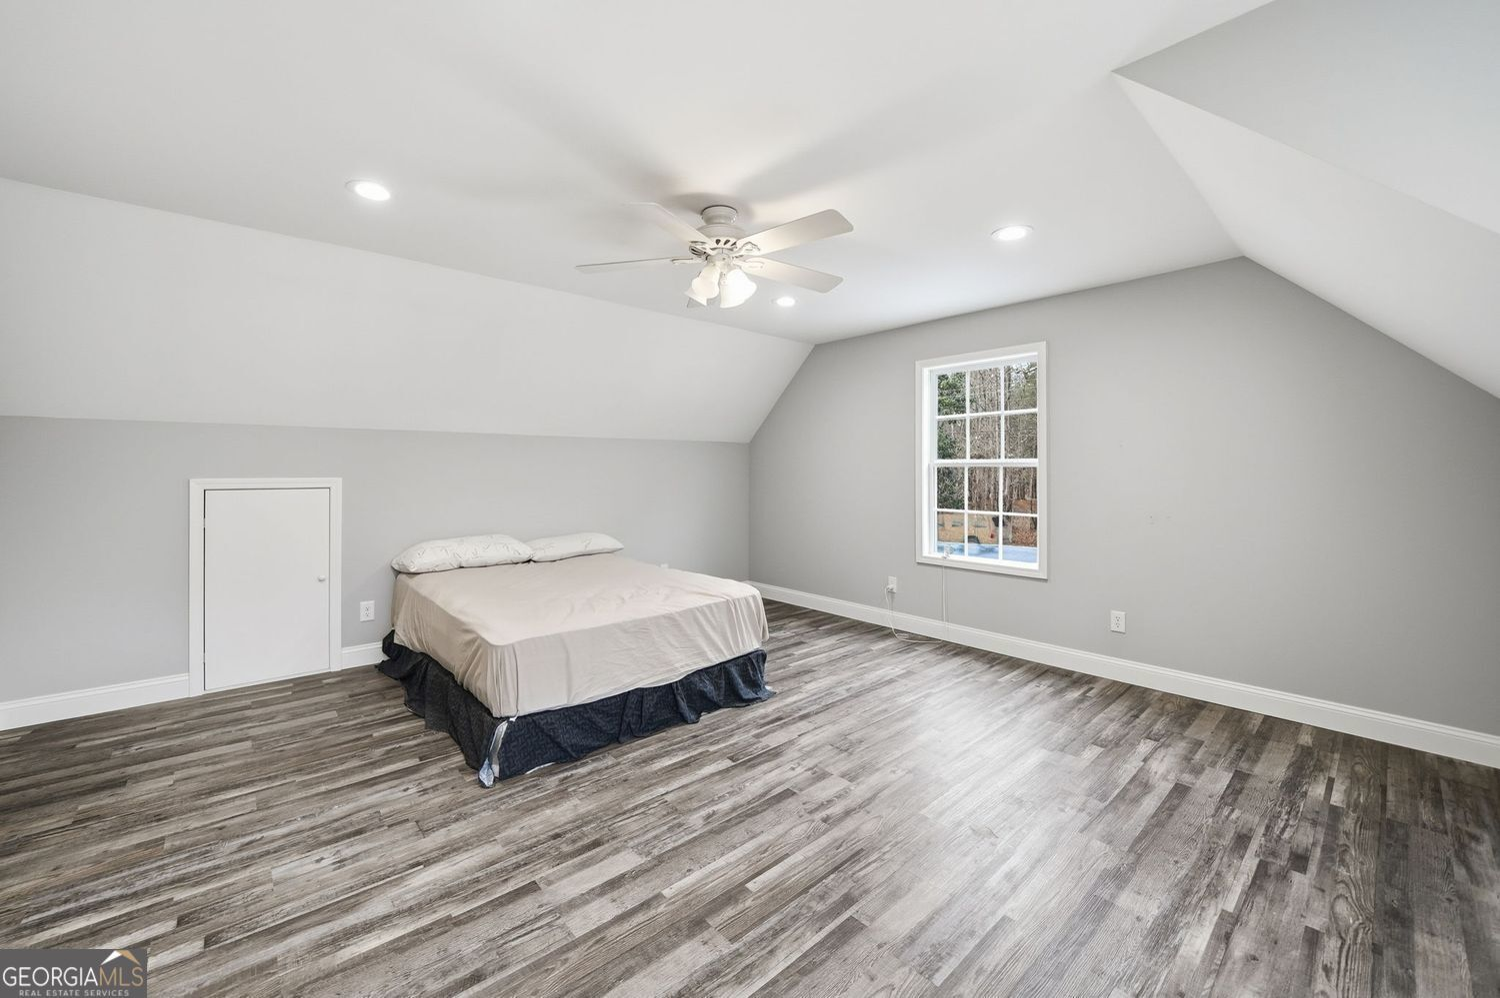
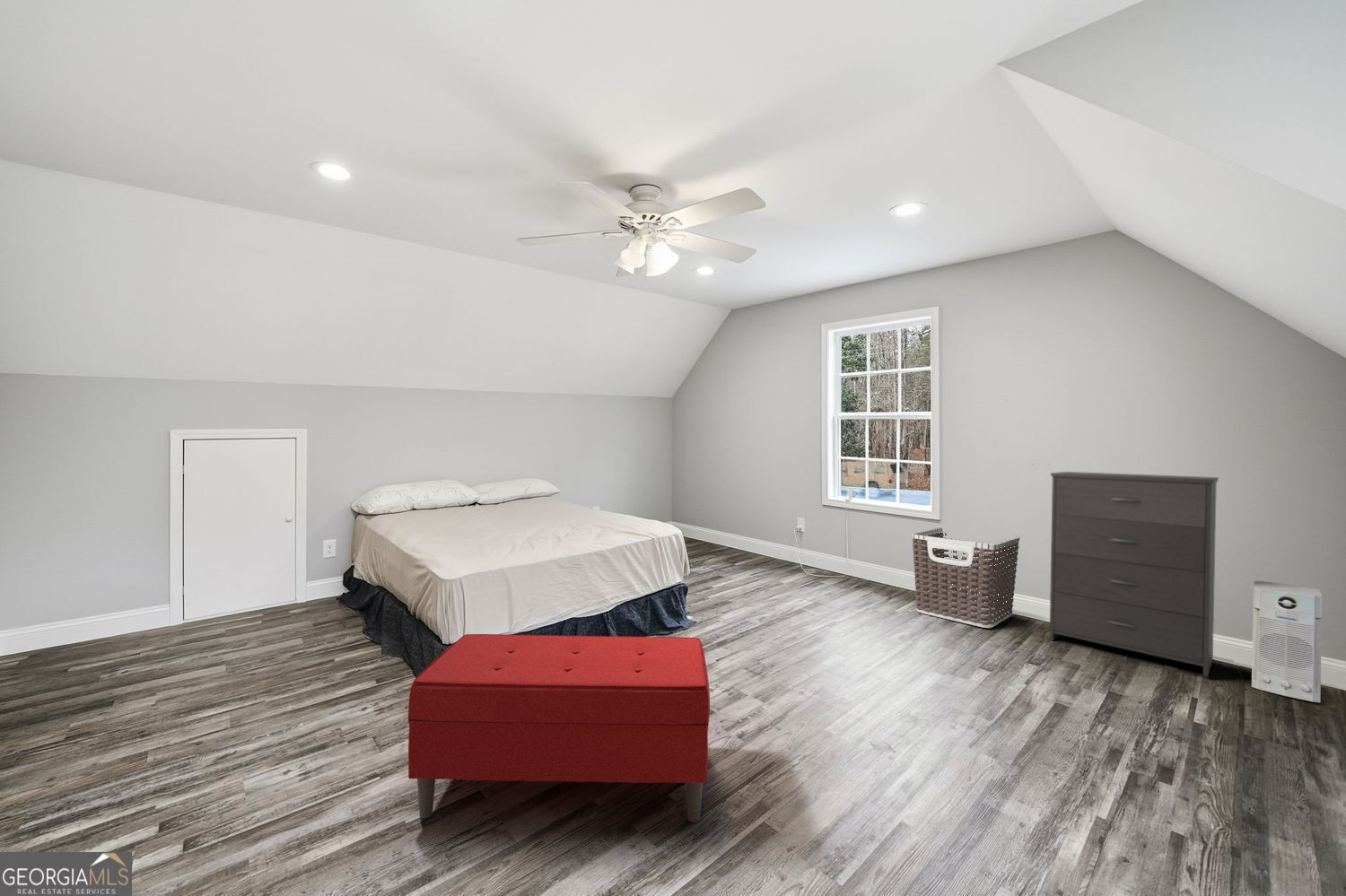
+ air purifier (1285, 638)
+ bench (571, 719)
+ dresser (1129, 561)
+ clothes hamper (964, 573)
